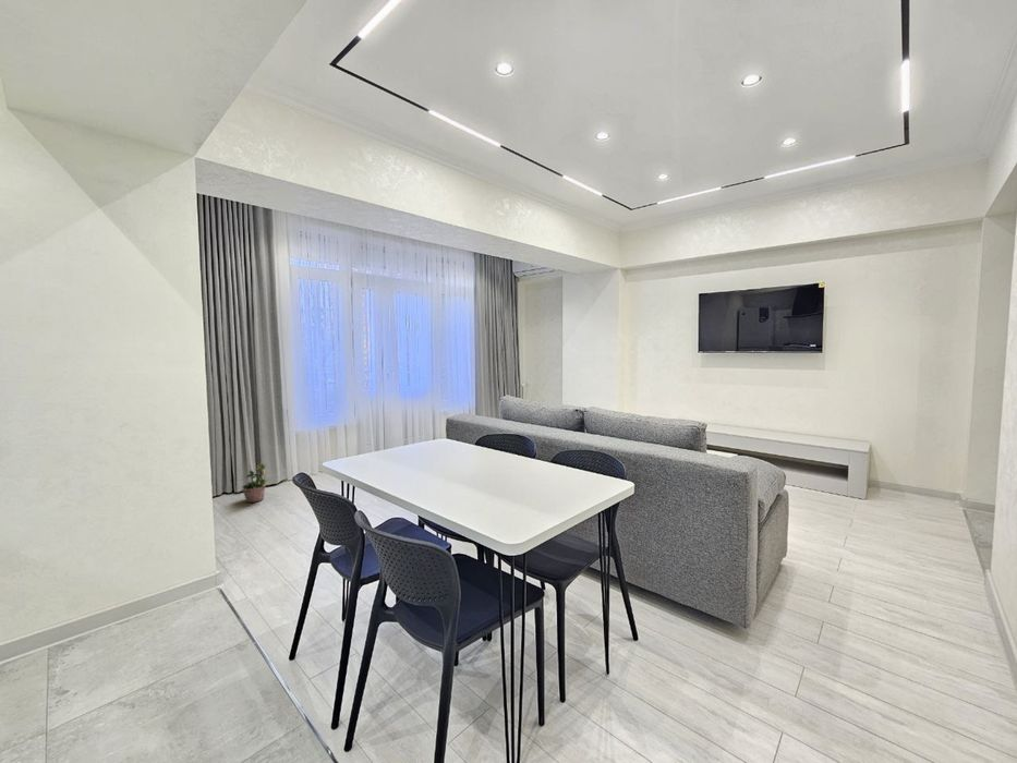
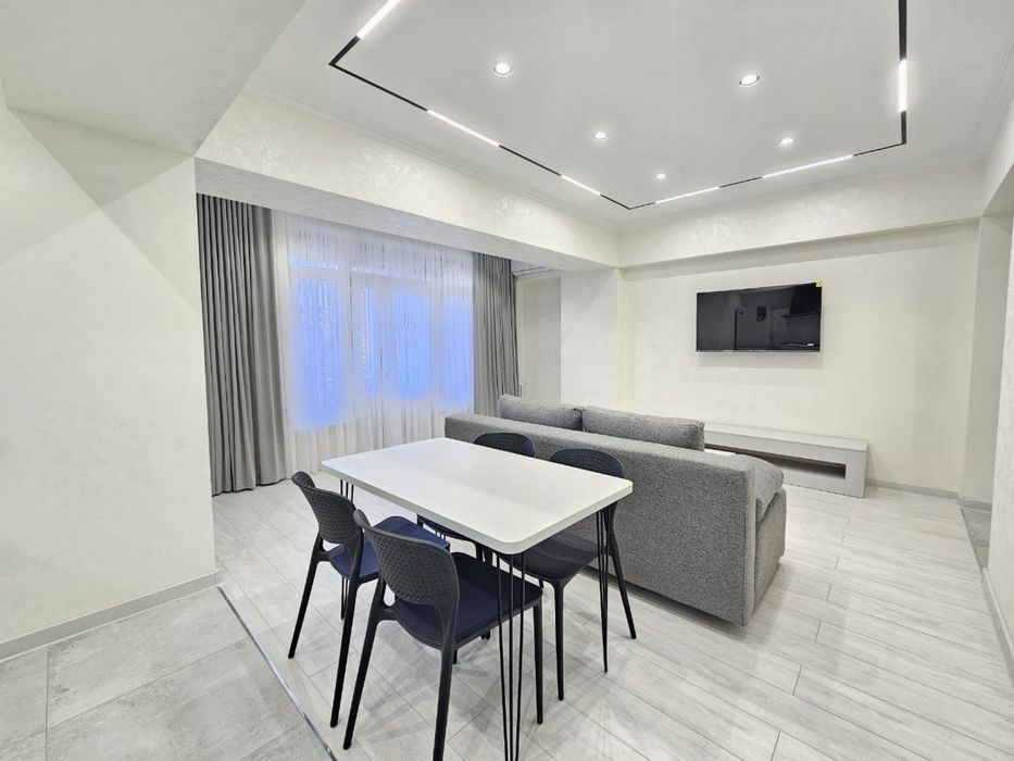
- potted plant (254, 481)
